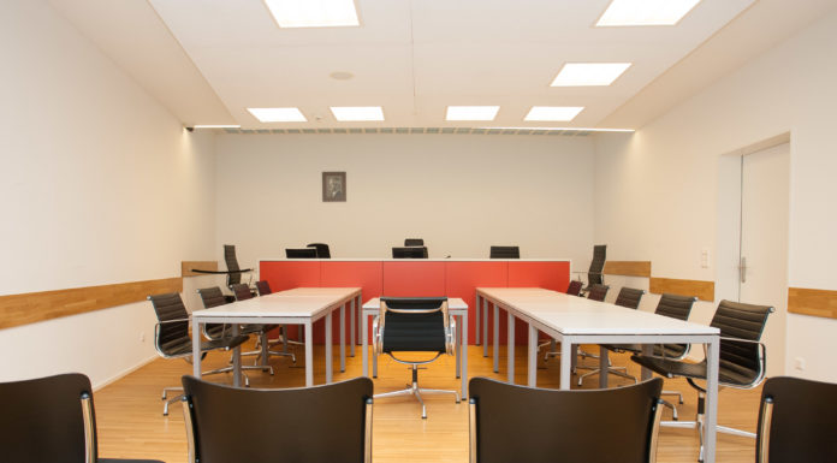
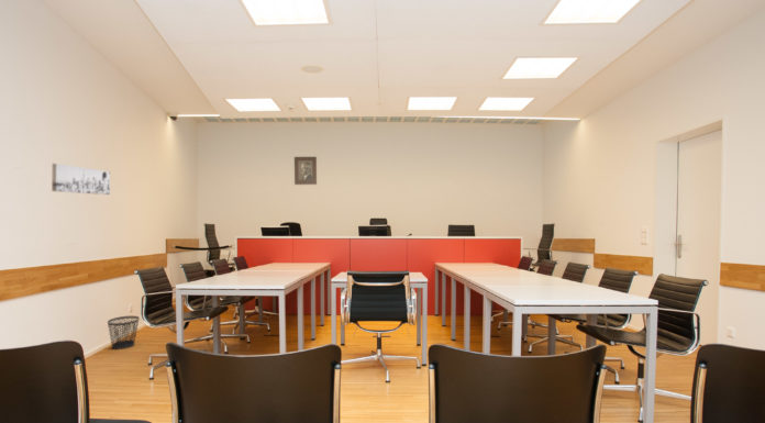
+ wastebasket (123, 333)
+ wall art (84, 180)
